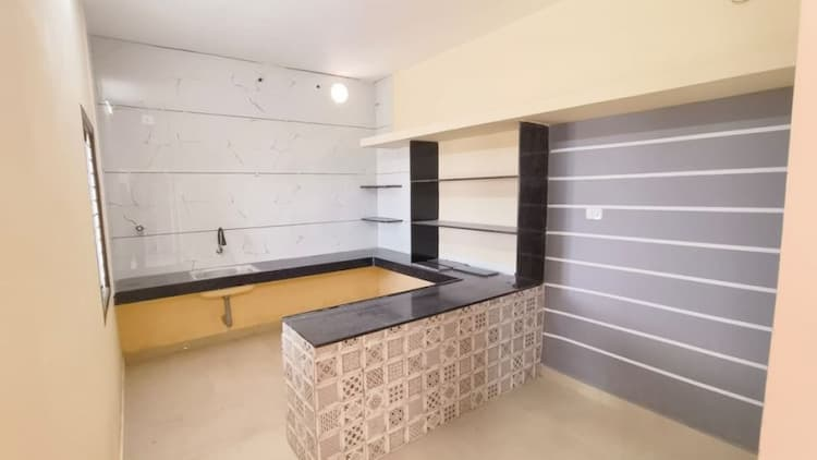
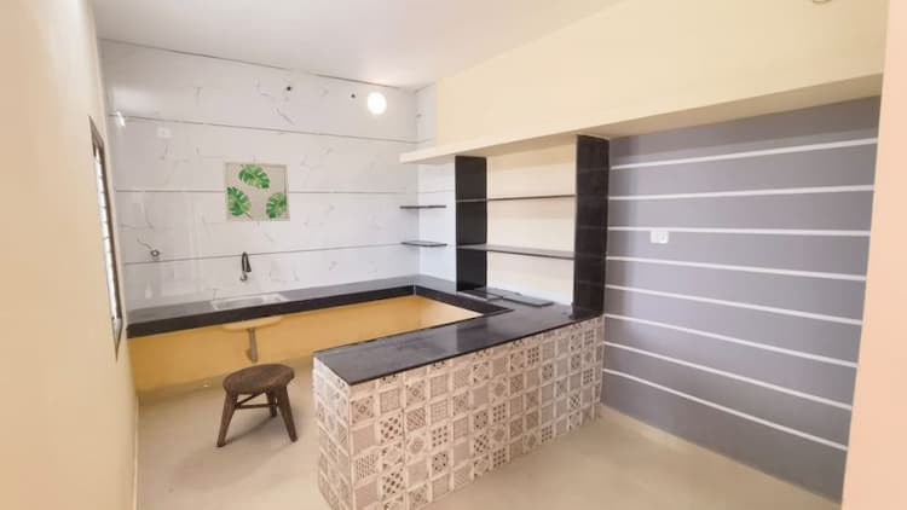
+ stool (262, 404)
+ wall art (258, 192)
